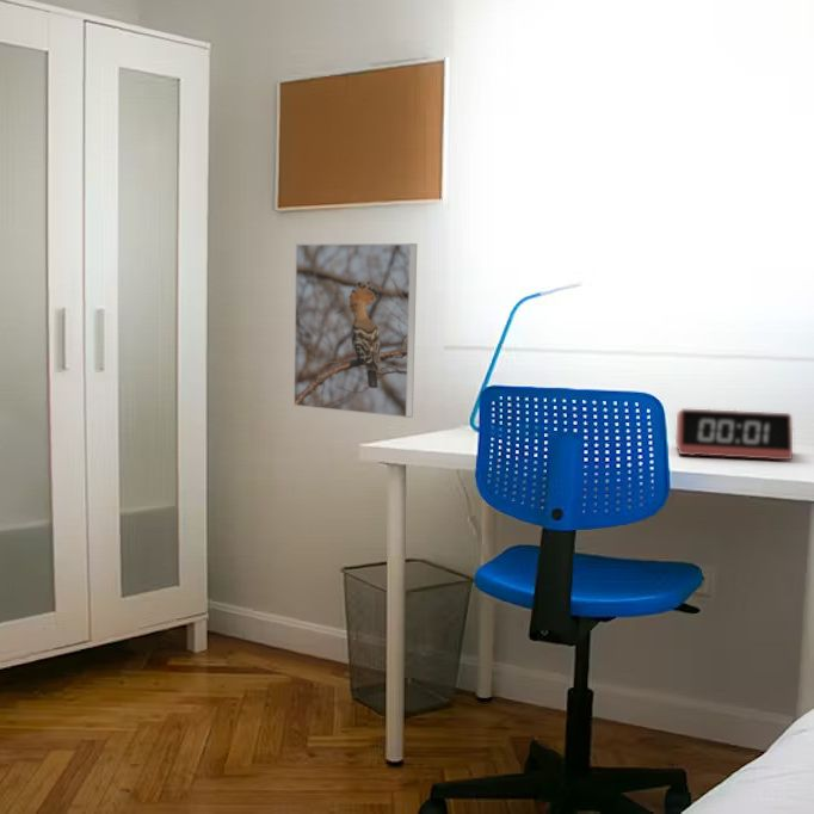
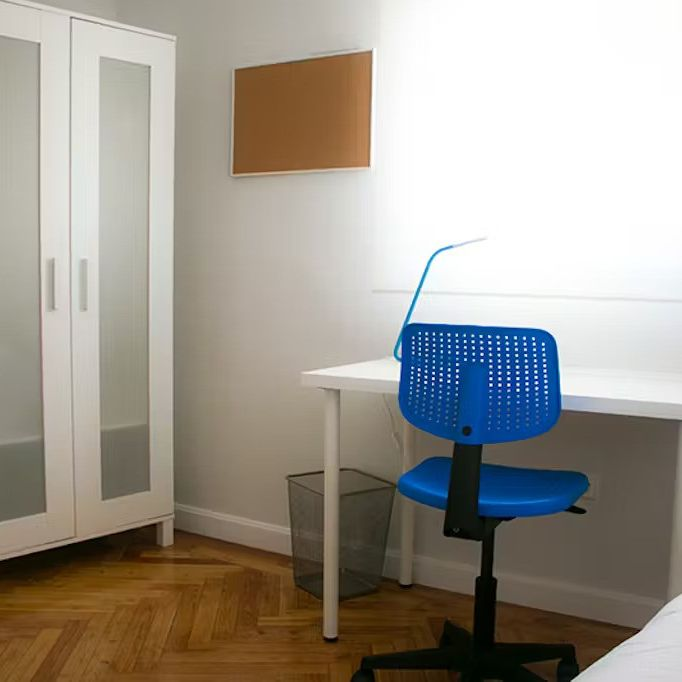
- alarm clock (732, 431)
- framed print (352, 328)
